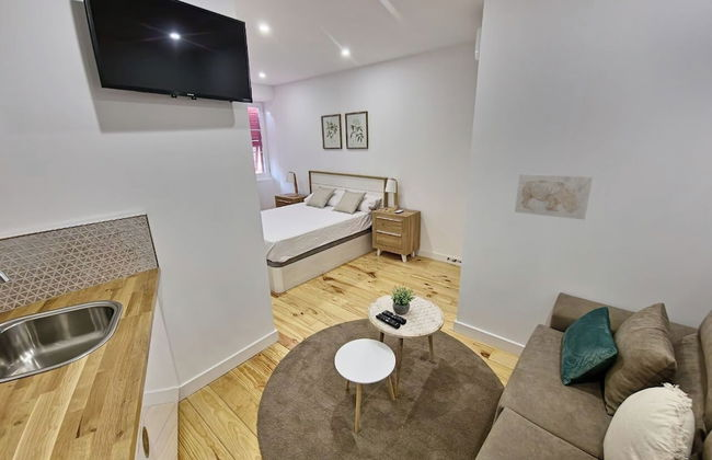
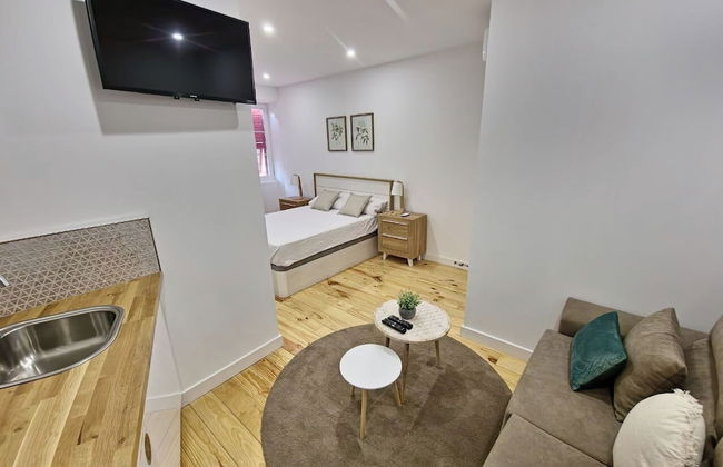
- wall art (551, 195)
